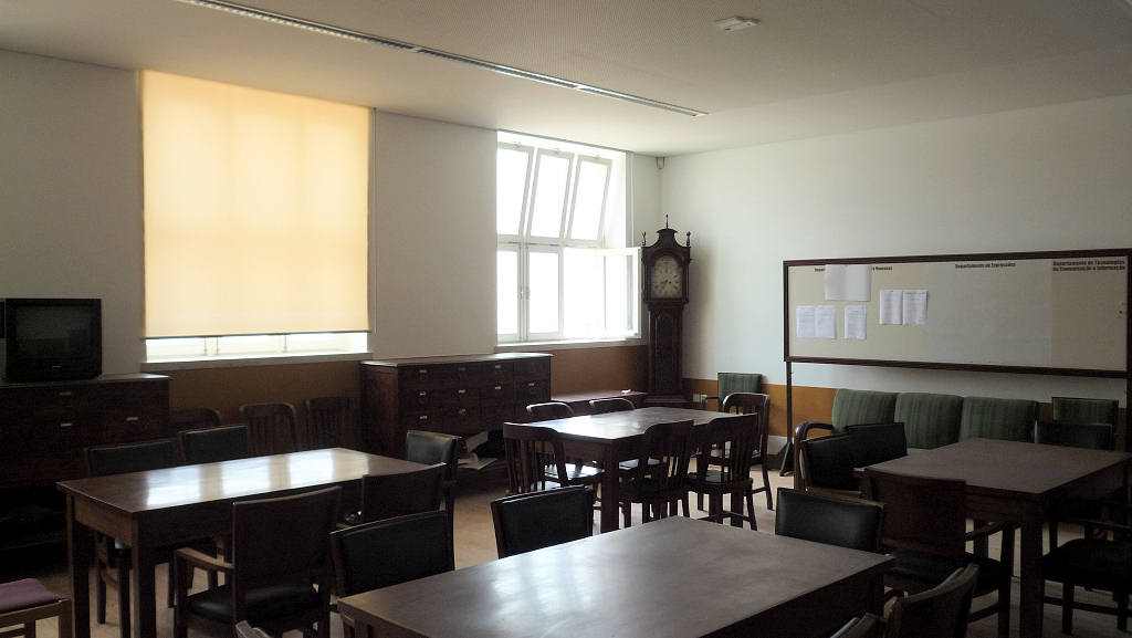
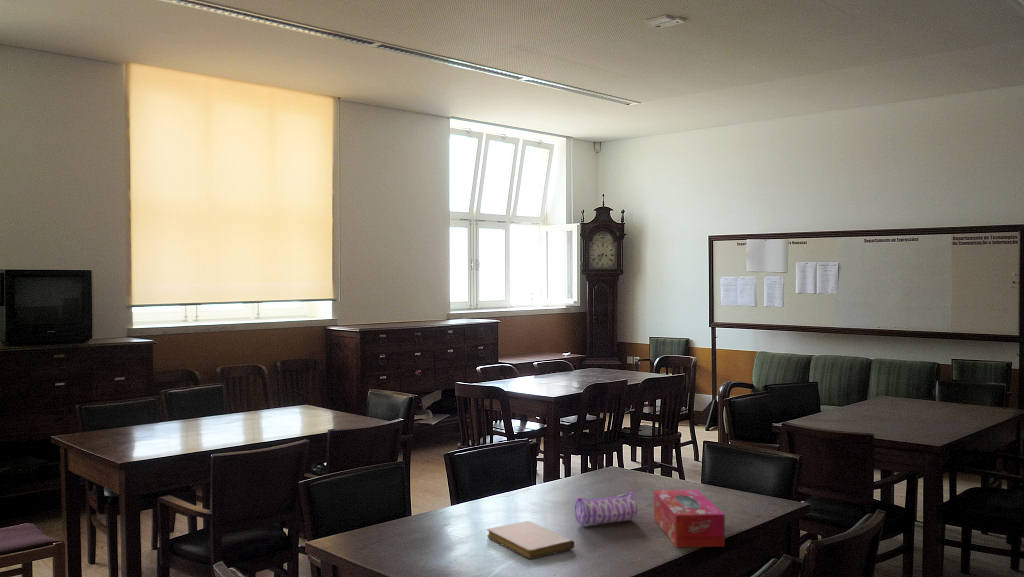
+ tissue box (687, 516)
+ notebook (529, 538)
+ pencil case (606, 508)
